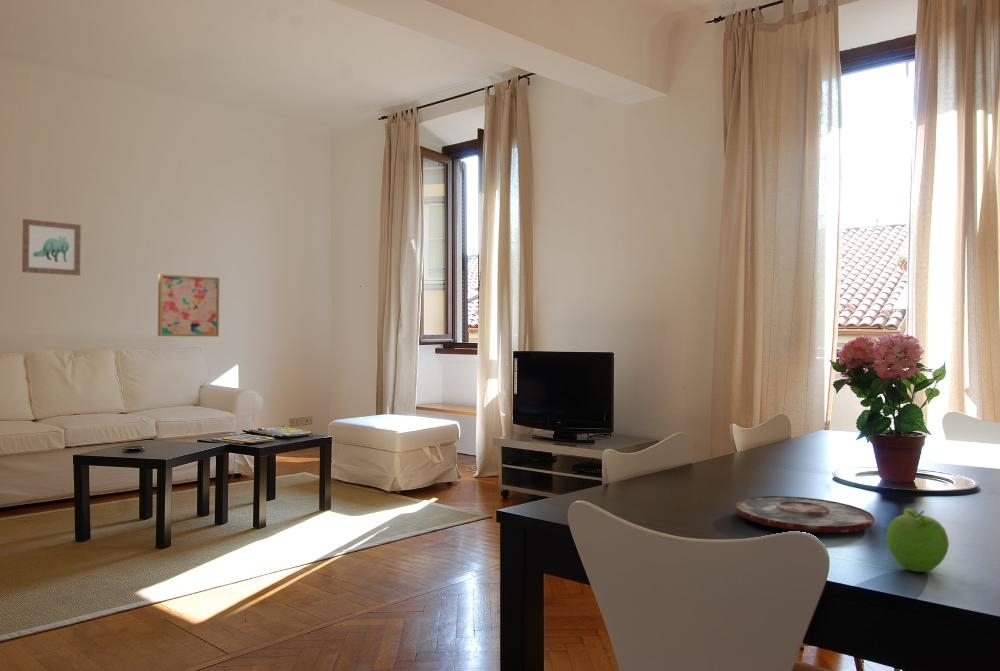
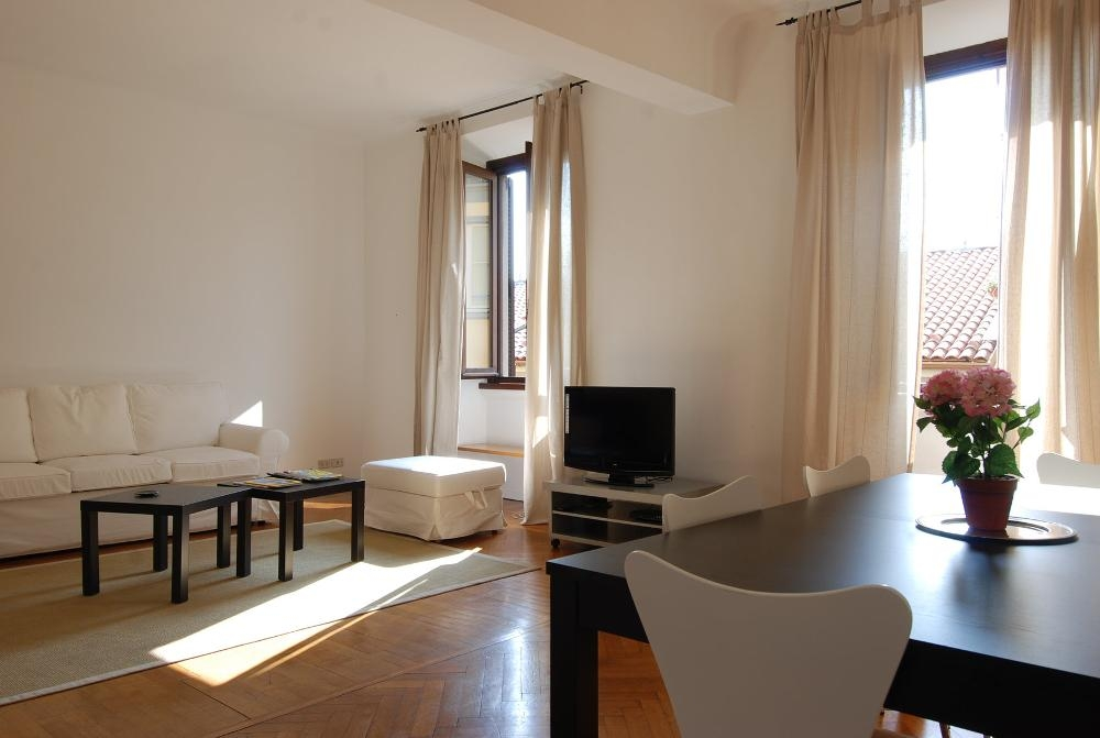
- wall art (189, 306)
- wall art (52, 247)
- plate (802, 513)
- fruit (917, 539)
